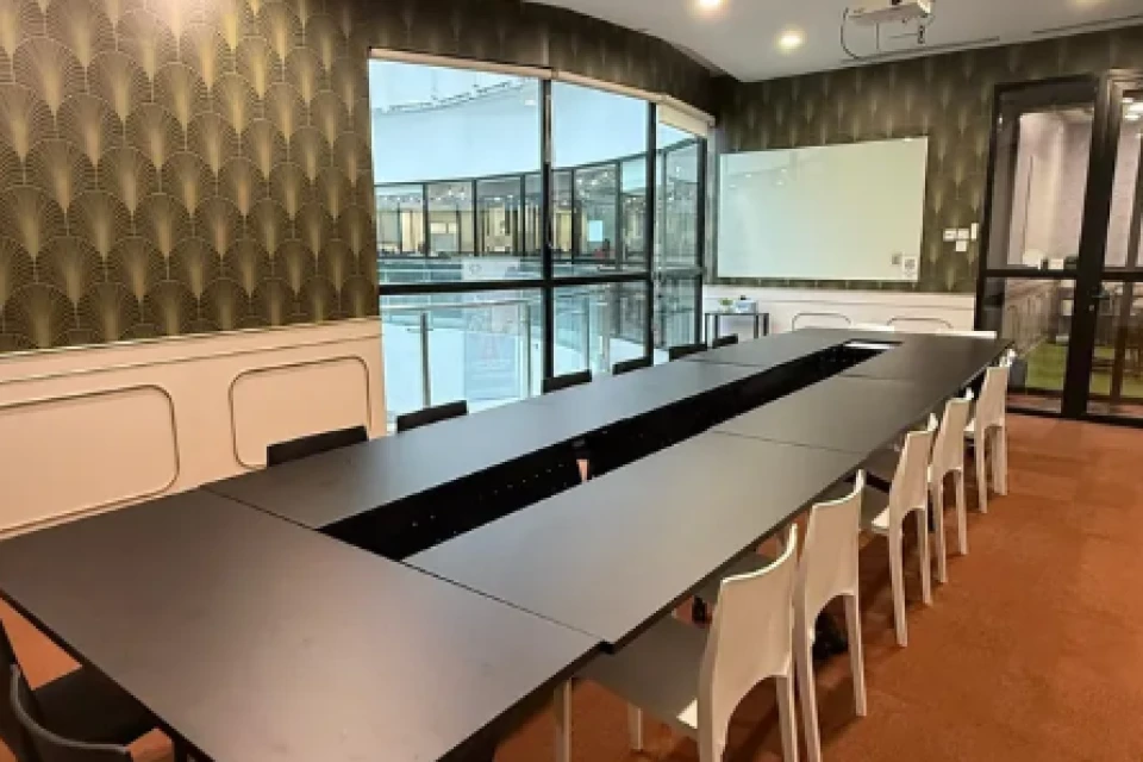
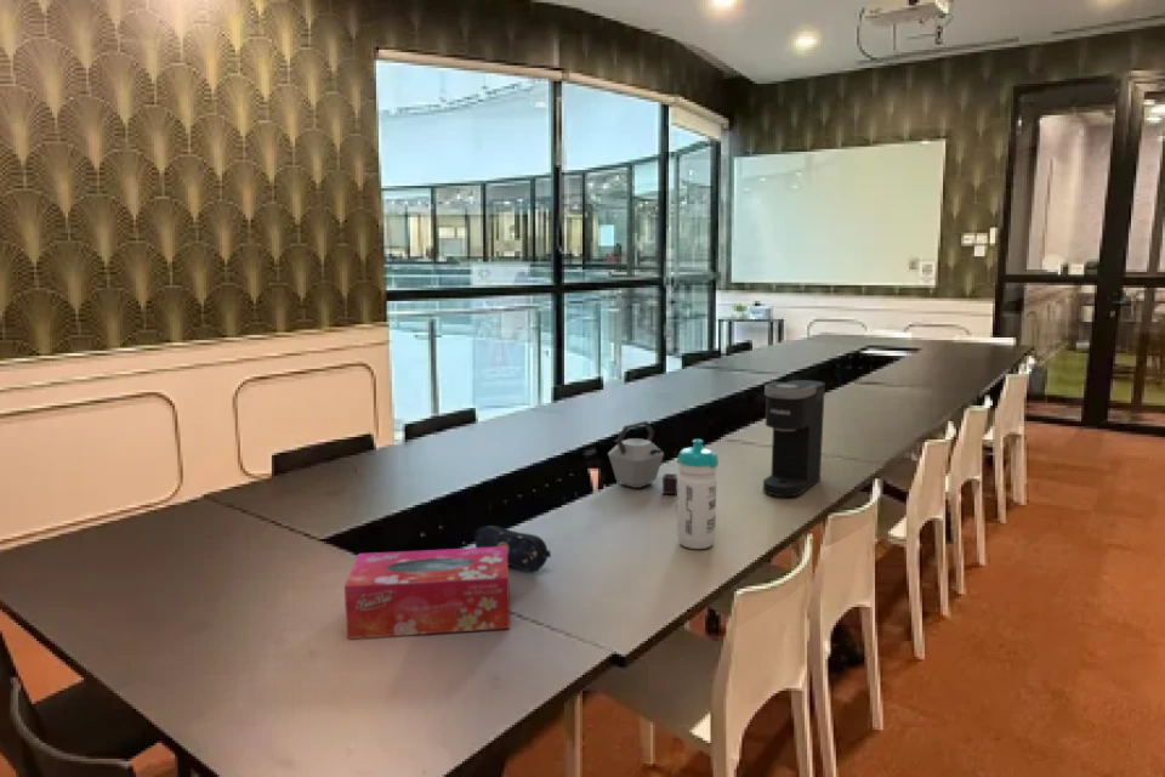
+ tissue box (431, 589)
+ coffee maker (794, 433)
+ kettle (655, 458)
+ pencil case (510, 546)
+ water bottle (697, 492)
